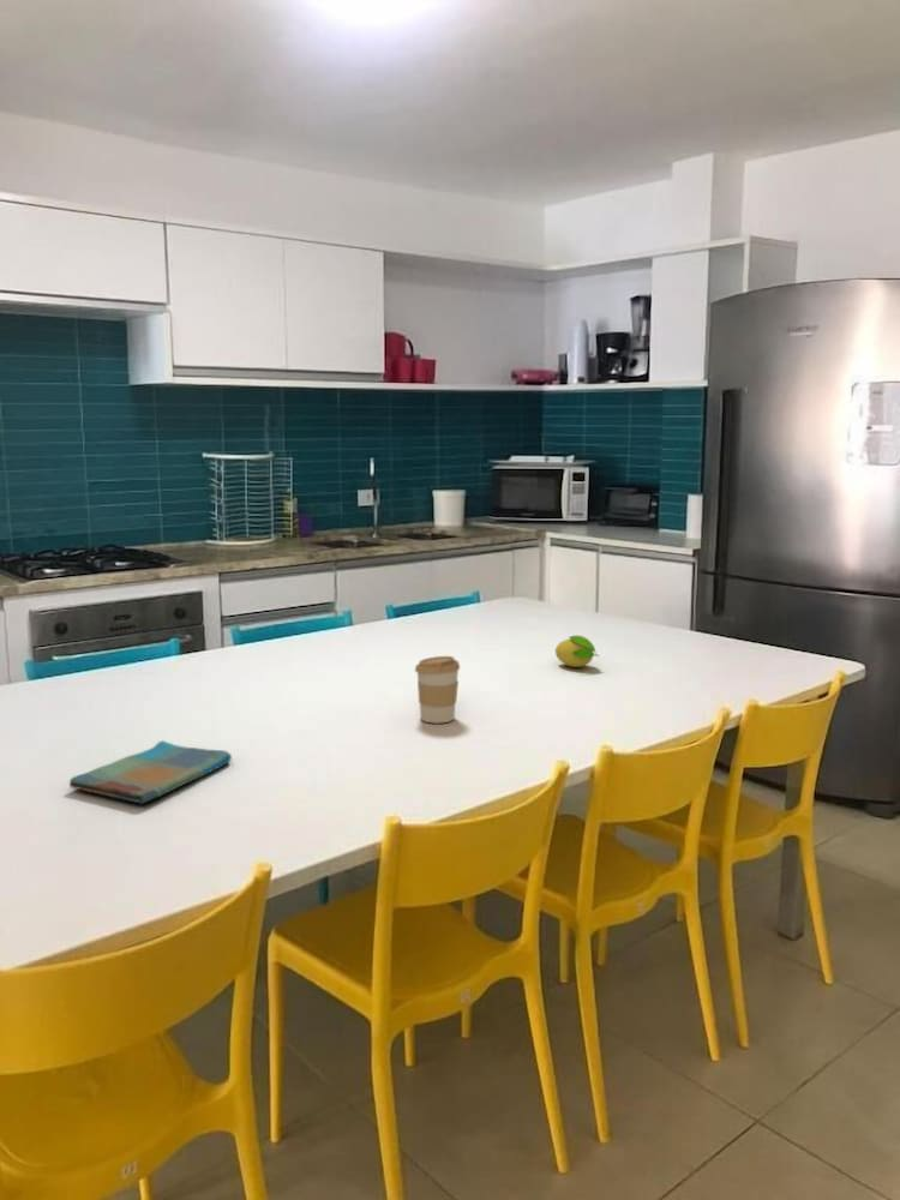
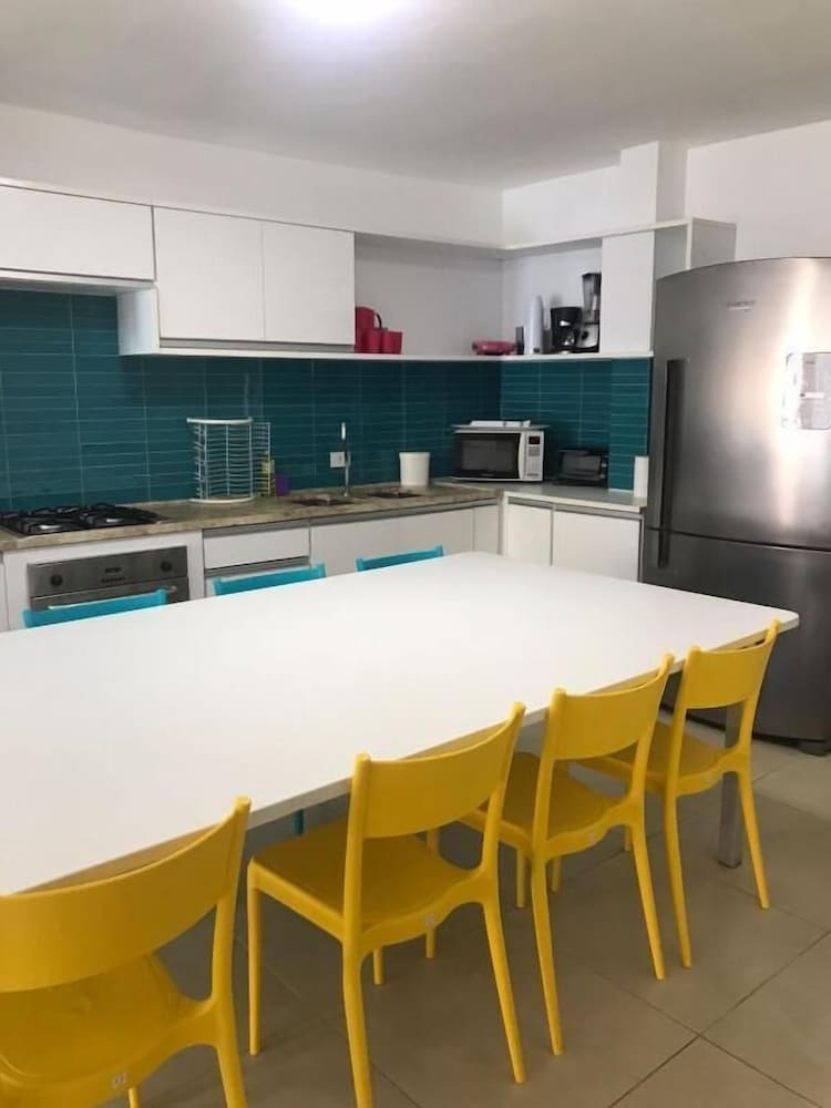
- coffee cup (437, 688)
- fruit (575, 652)
- dish towel (154, 769)
